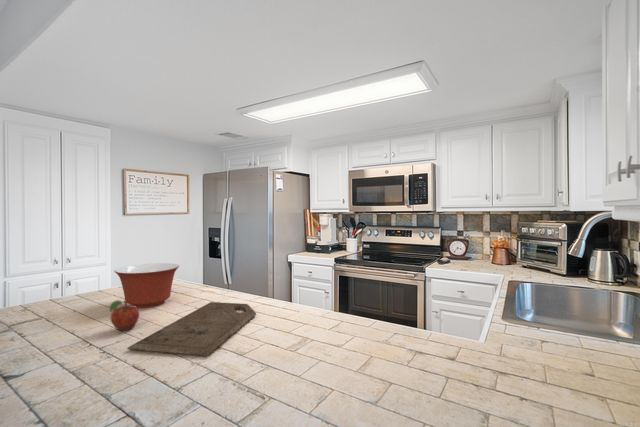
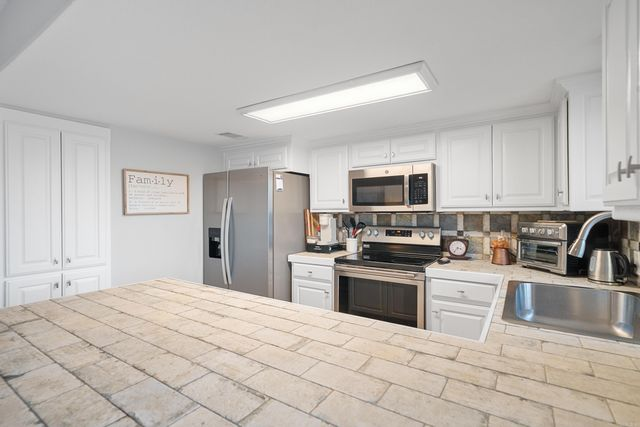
- cutting board (208, 323)
- fruit (123, 314)
- mixing bowl (148, 285)
